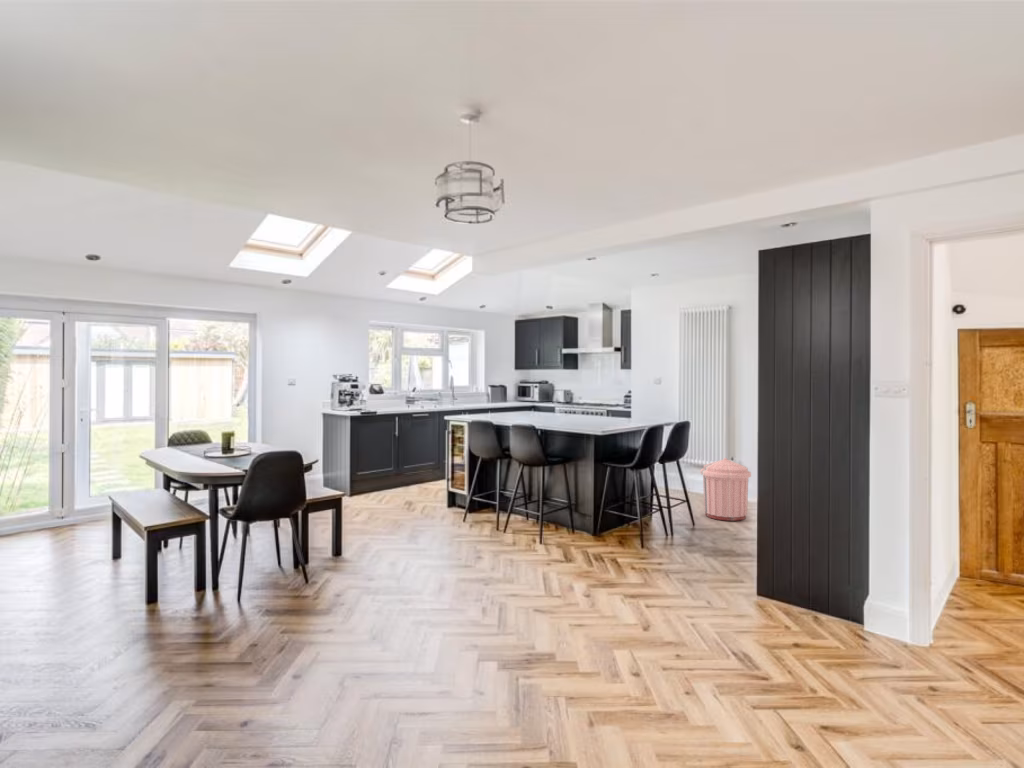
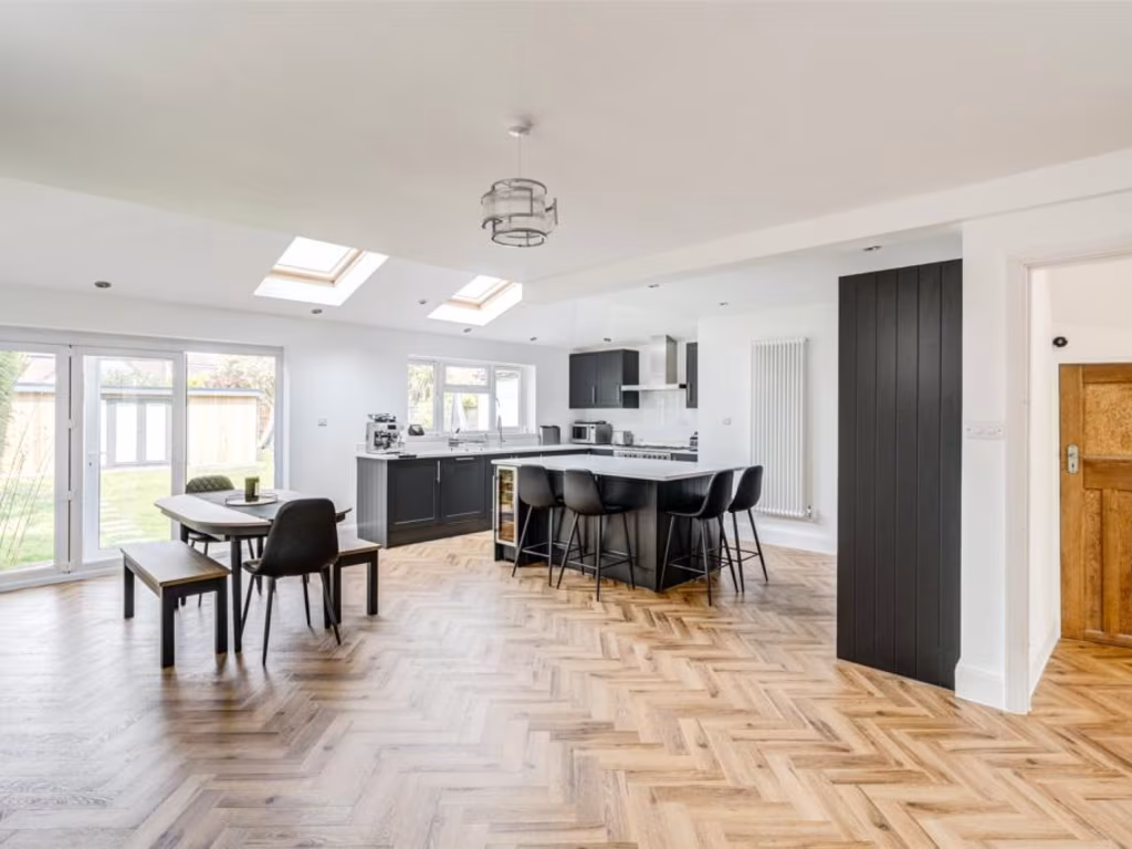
- trash can (725, 487)
